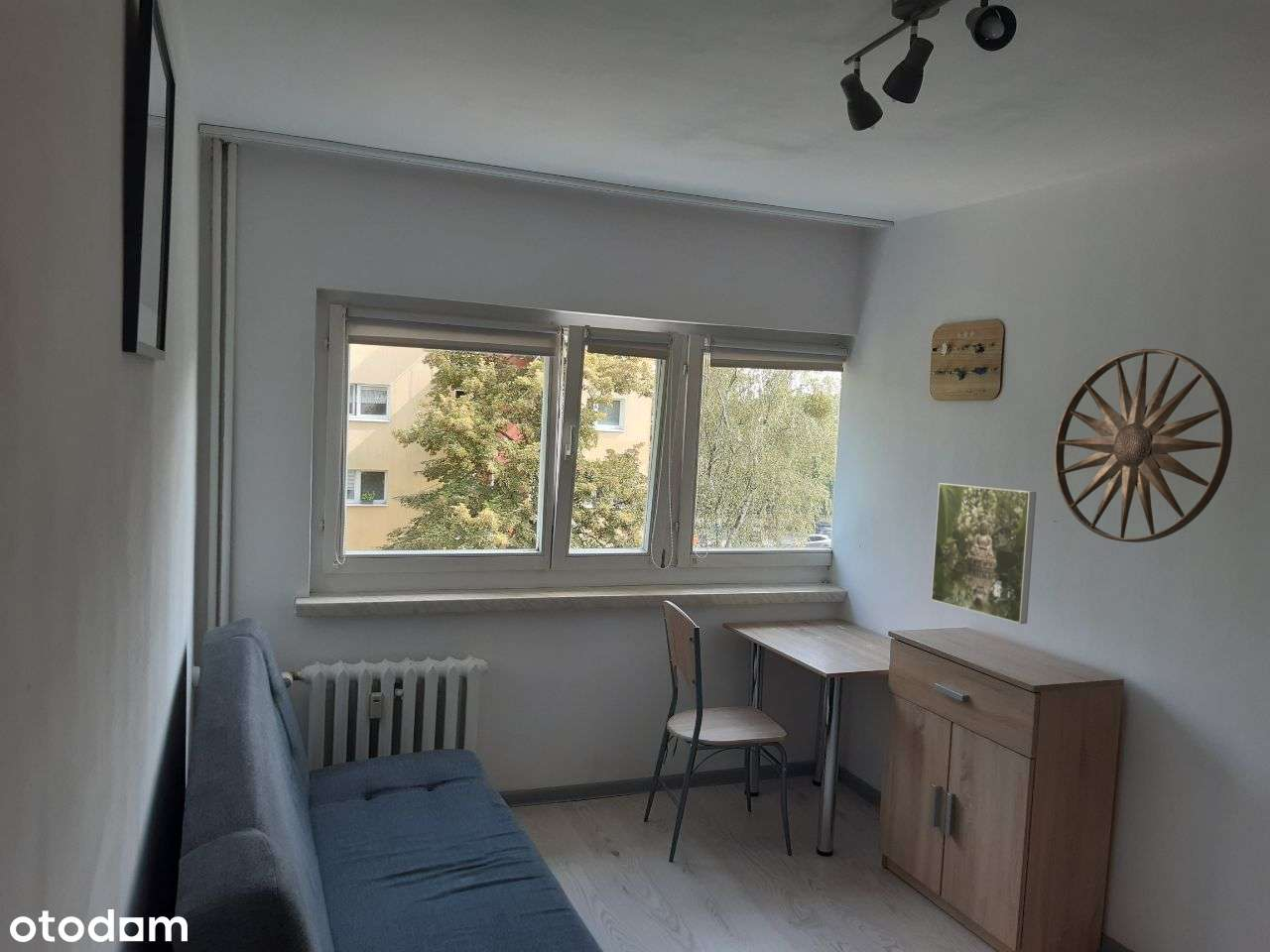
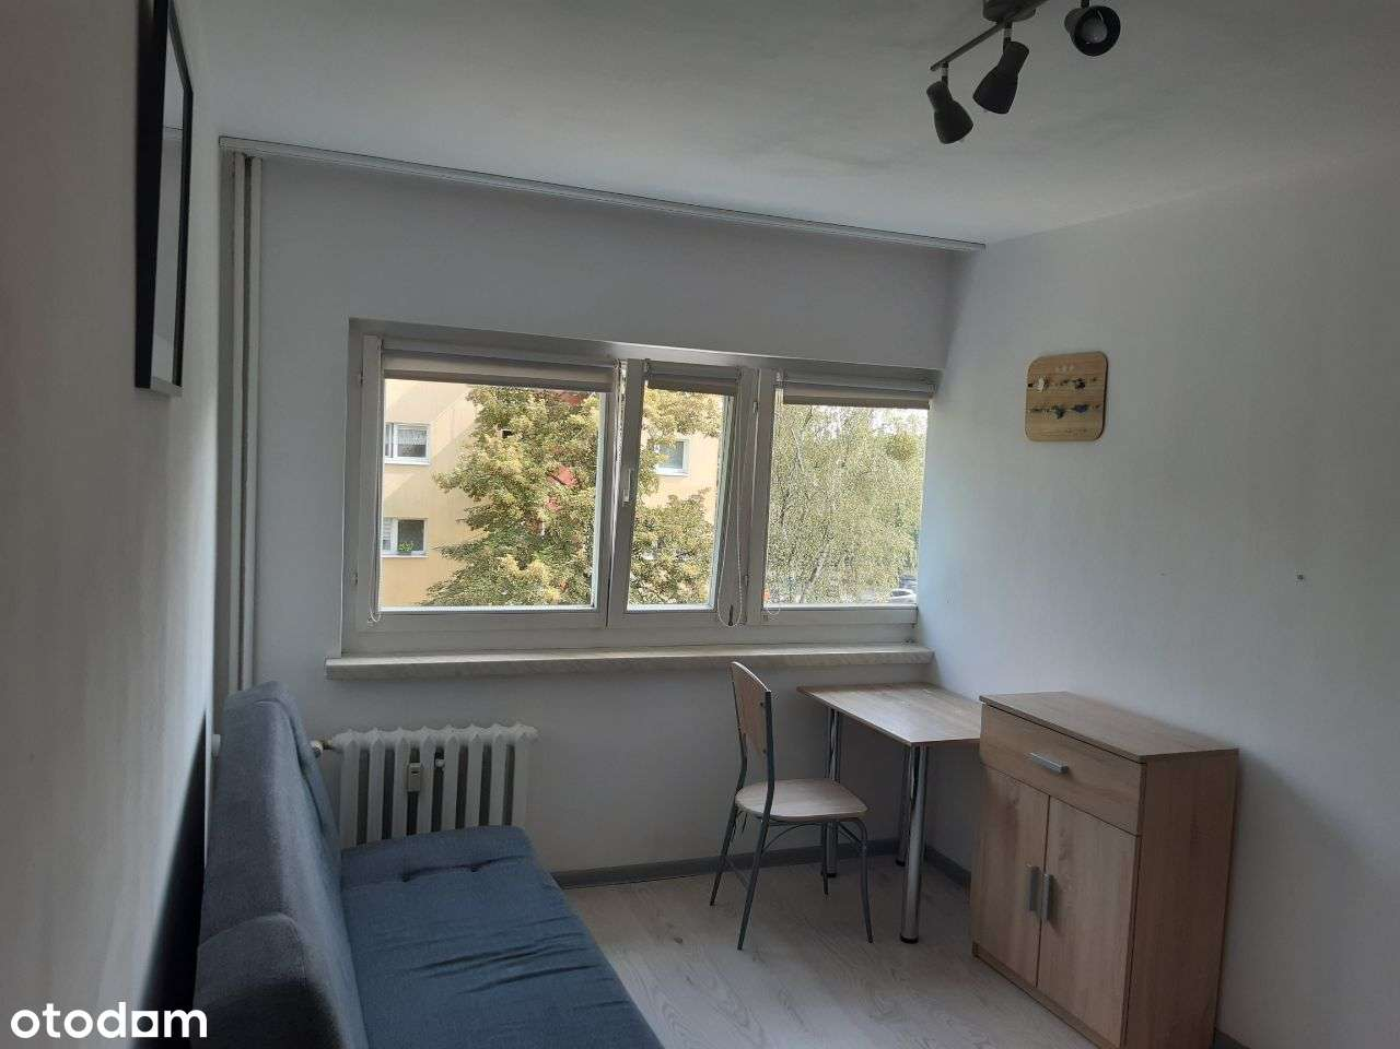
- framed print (980, 548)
- wall art (1135, 445)
